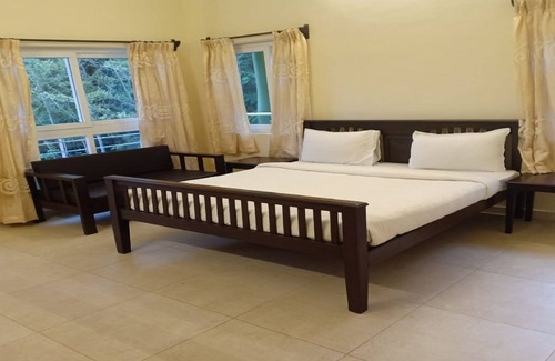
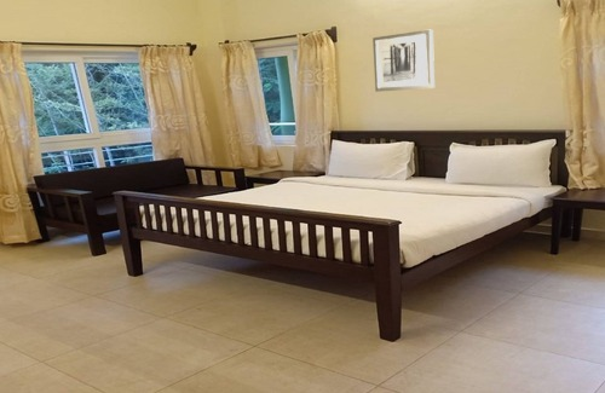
+ wall art (402, 62)
